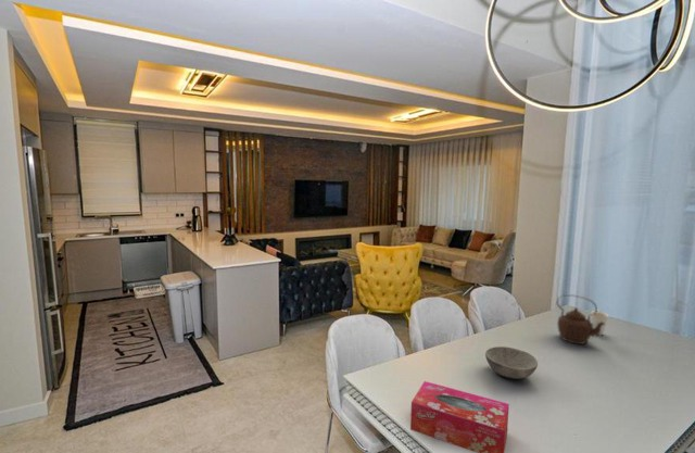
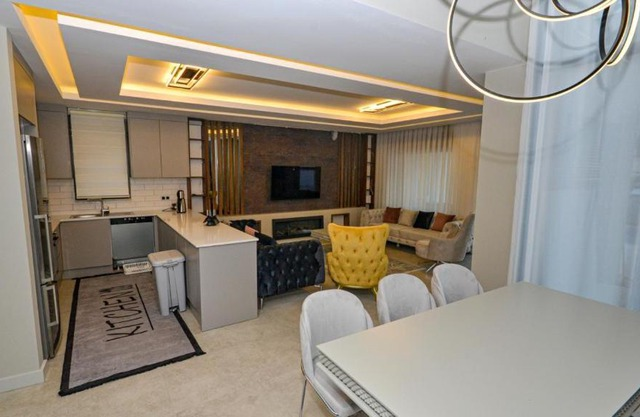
- teapot (580, 318)
- cup (597, 320)
- tissue box (459, 416)
- bowl (510, 365)
